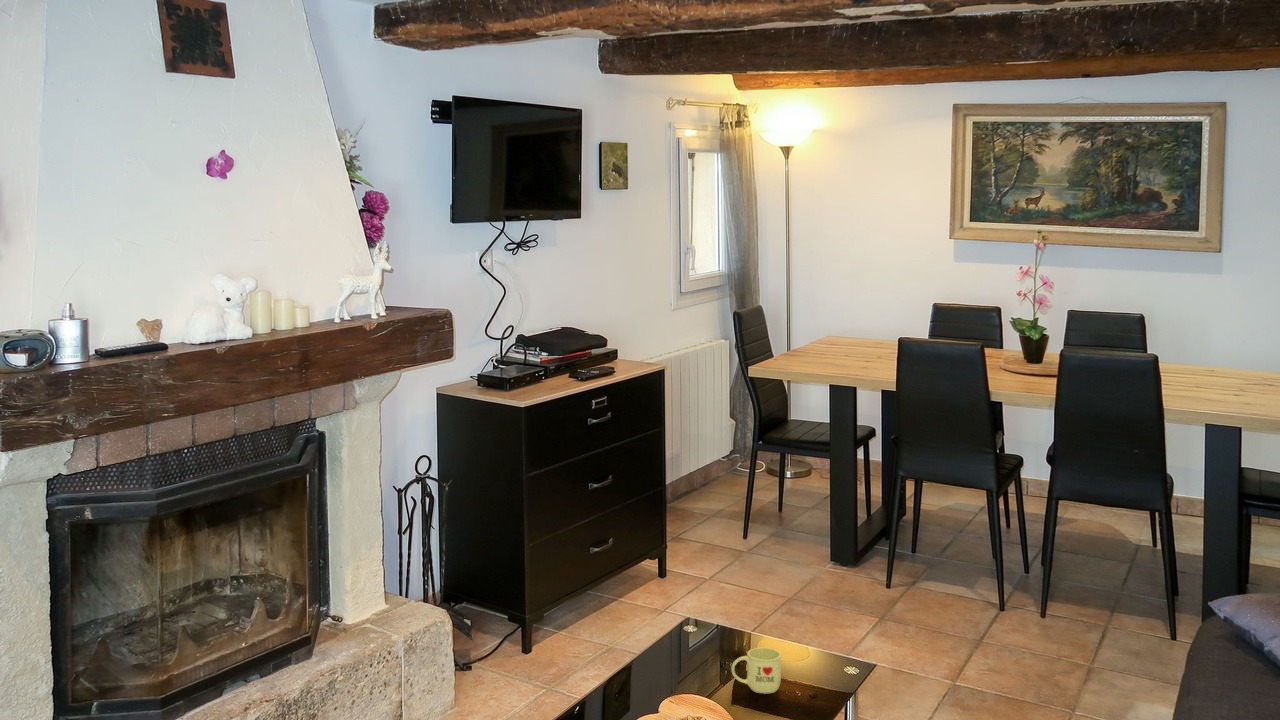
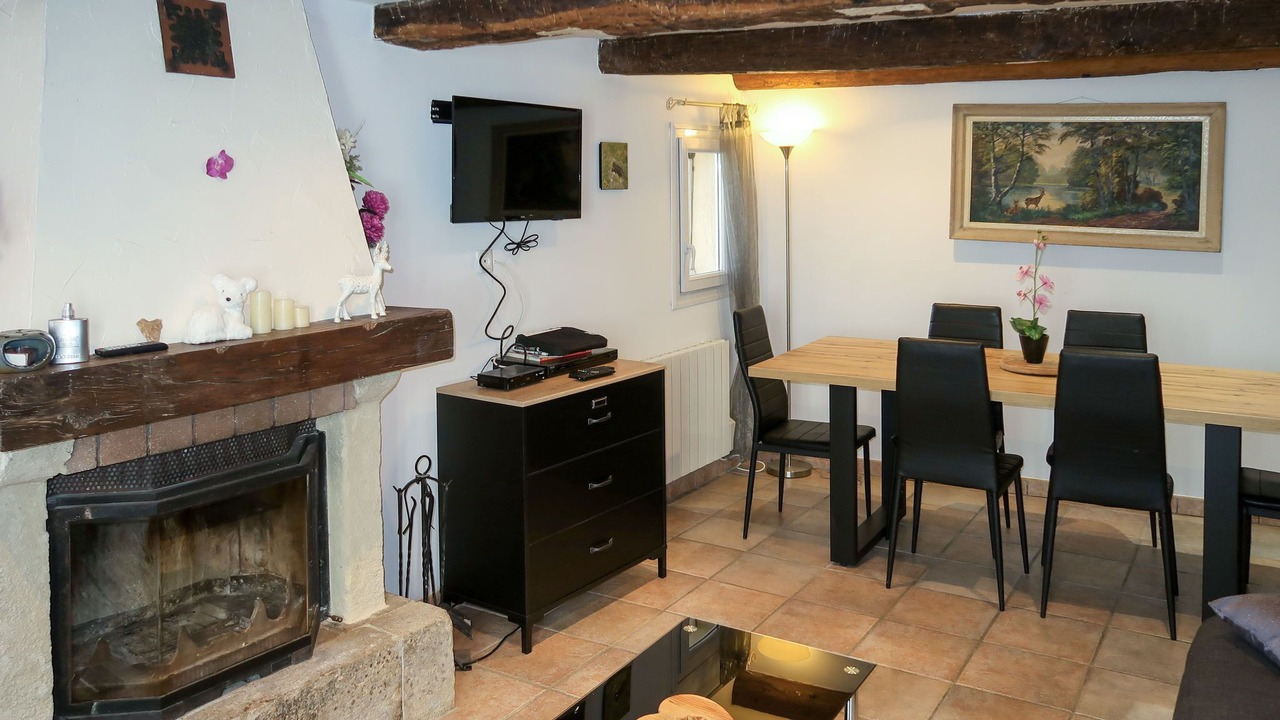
- mug (756, 671)
